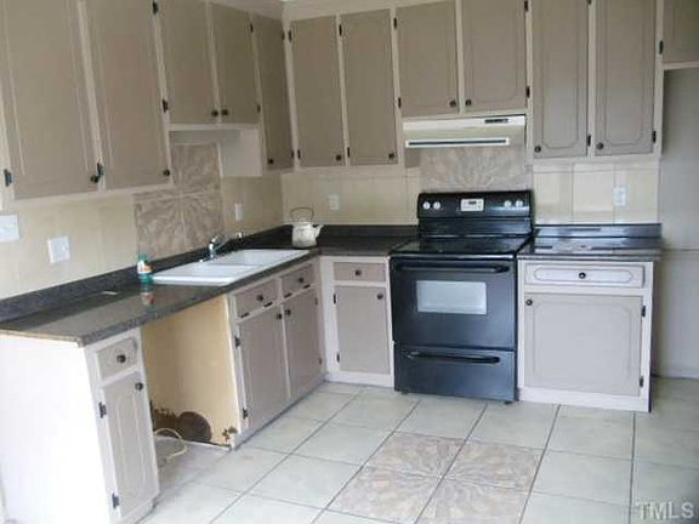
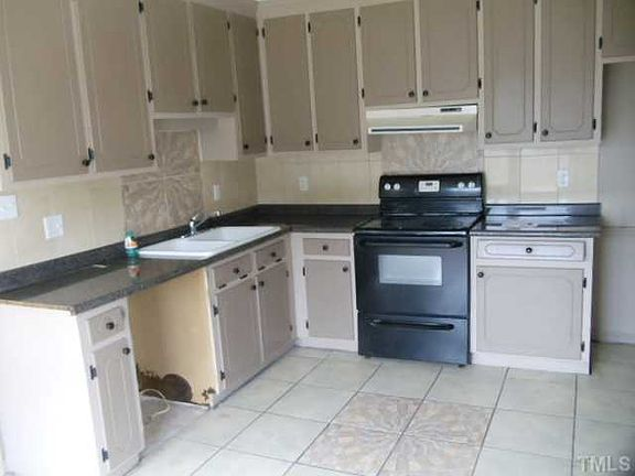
- kettle (307, 227)
